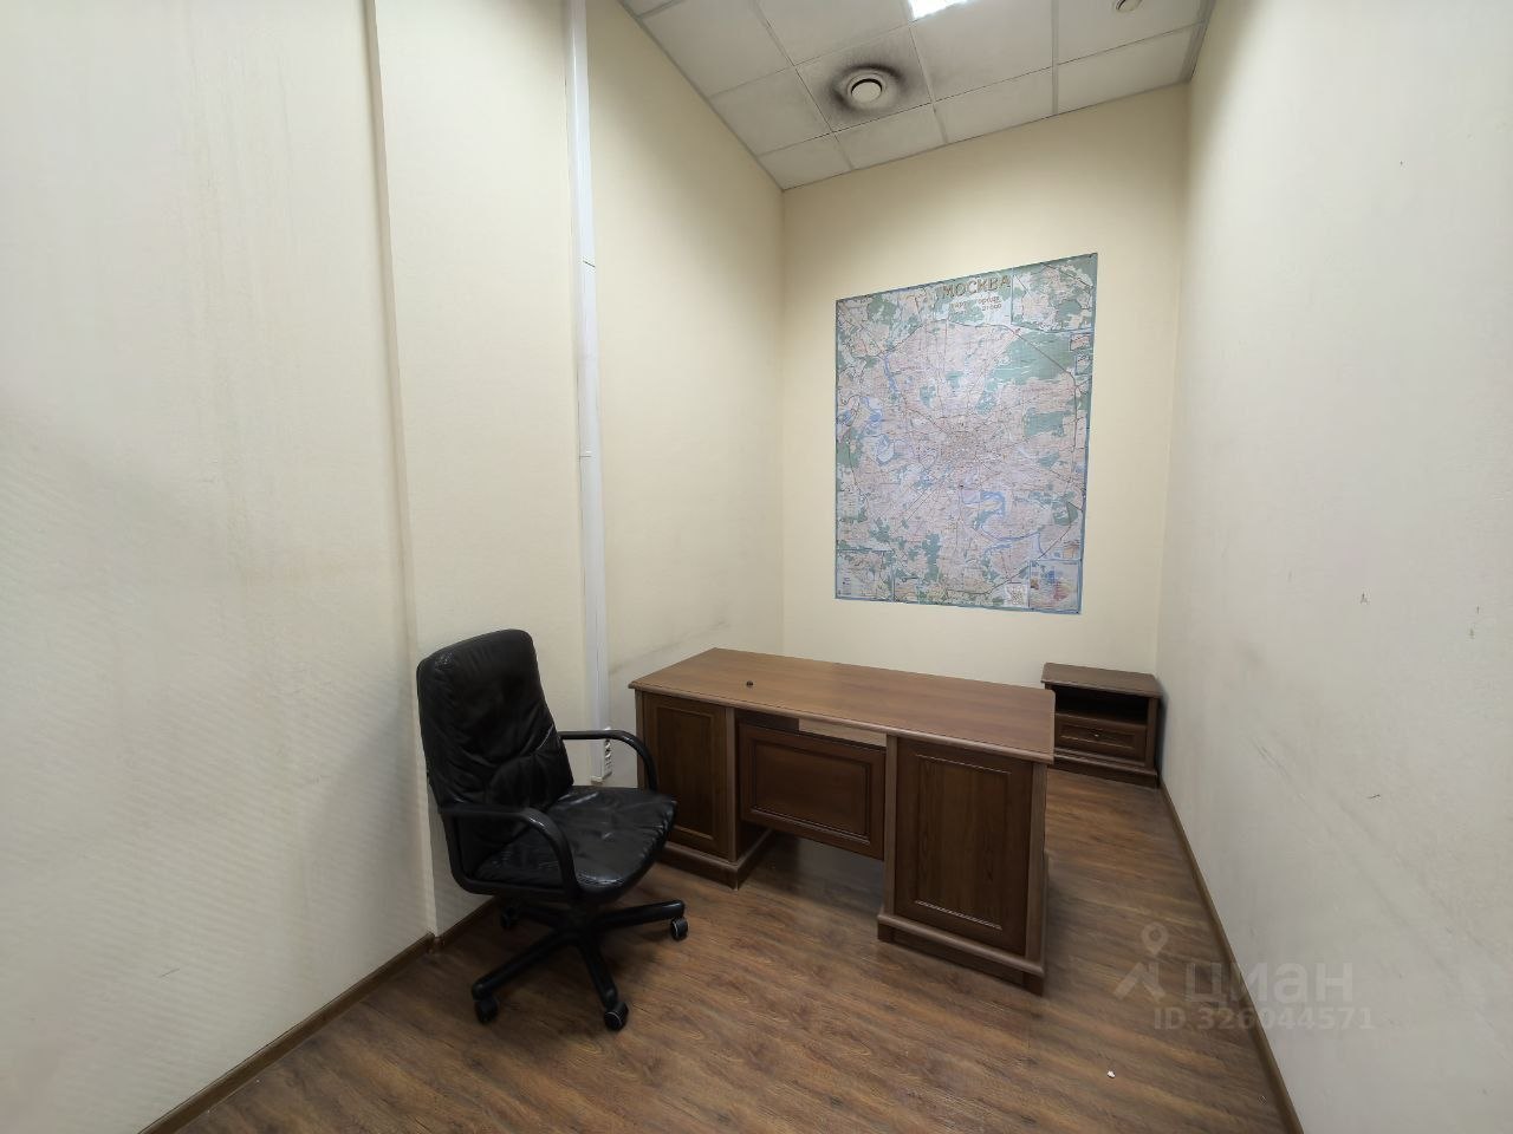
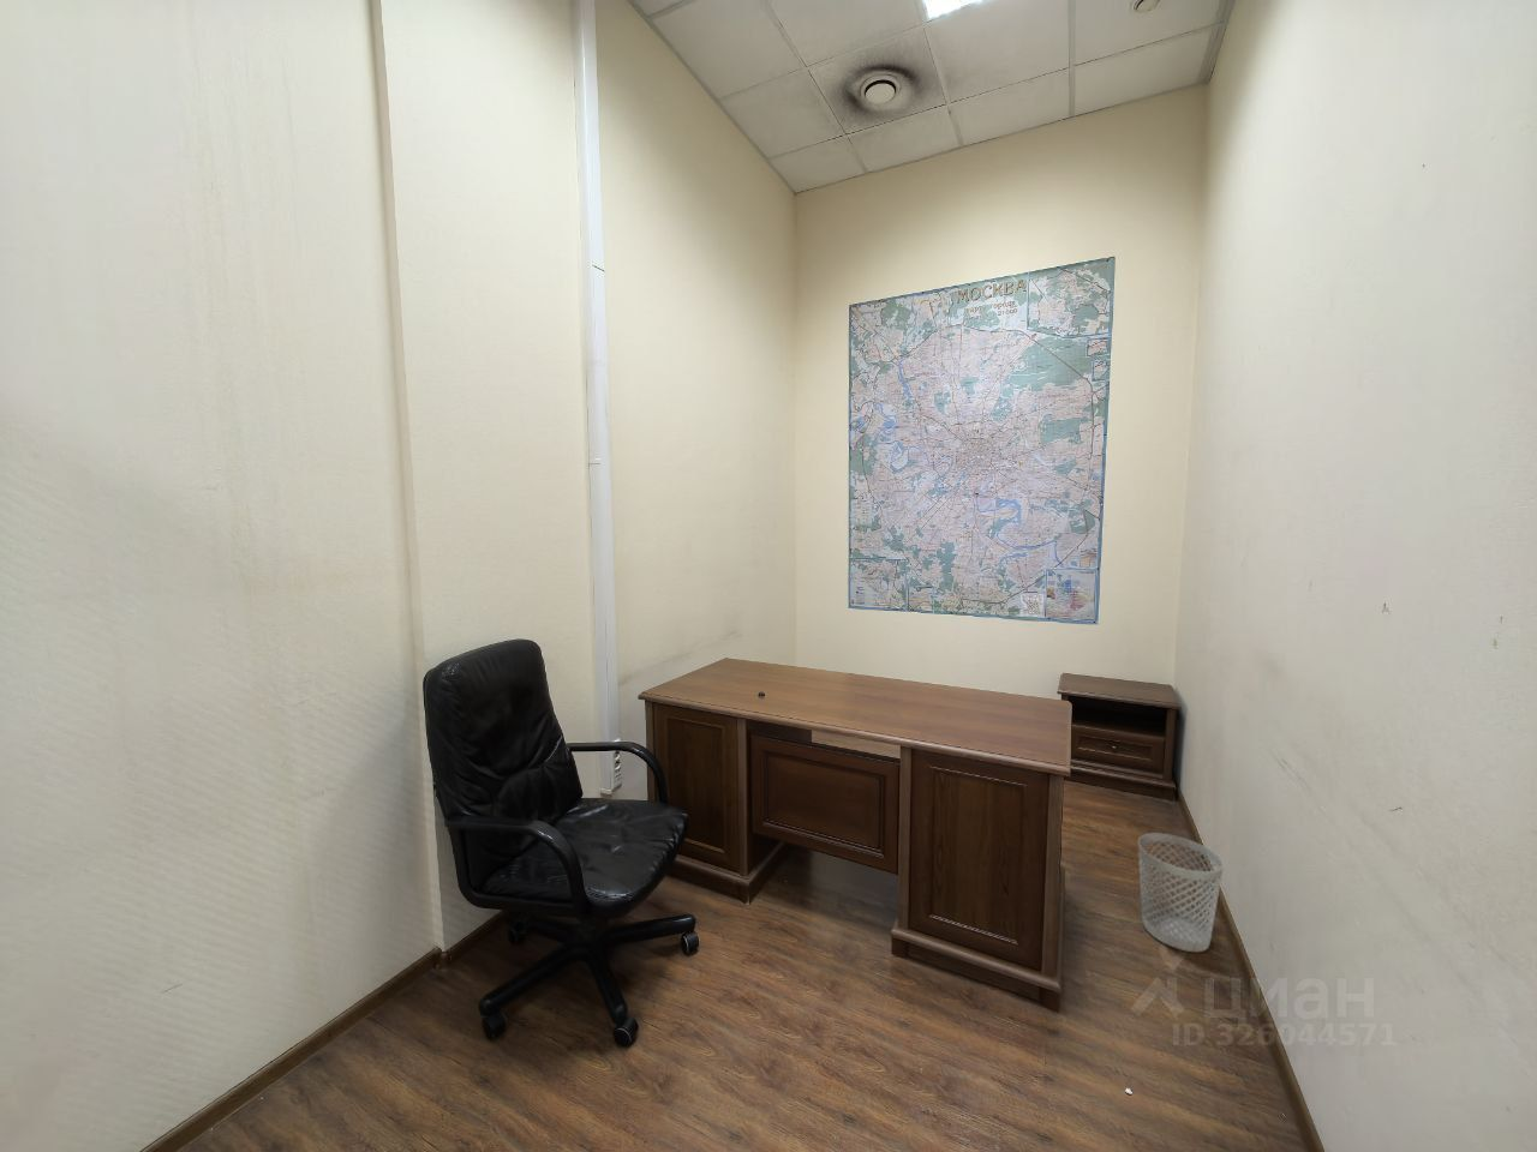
+ wastebasket (1175, 892)
